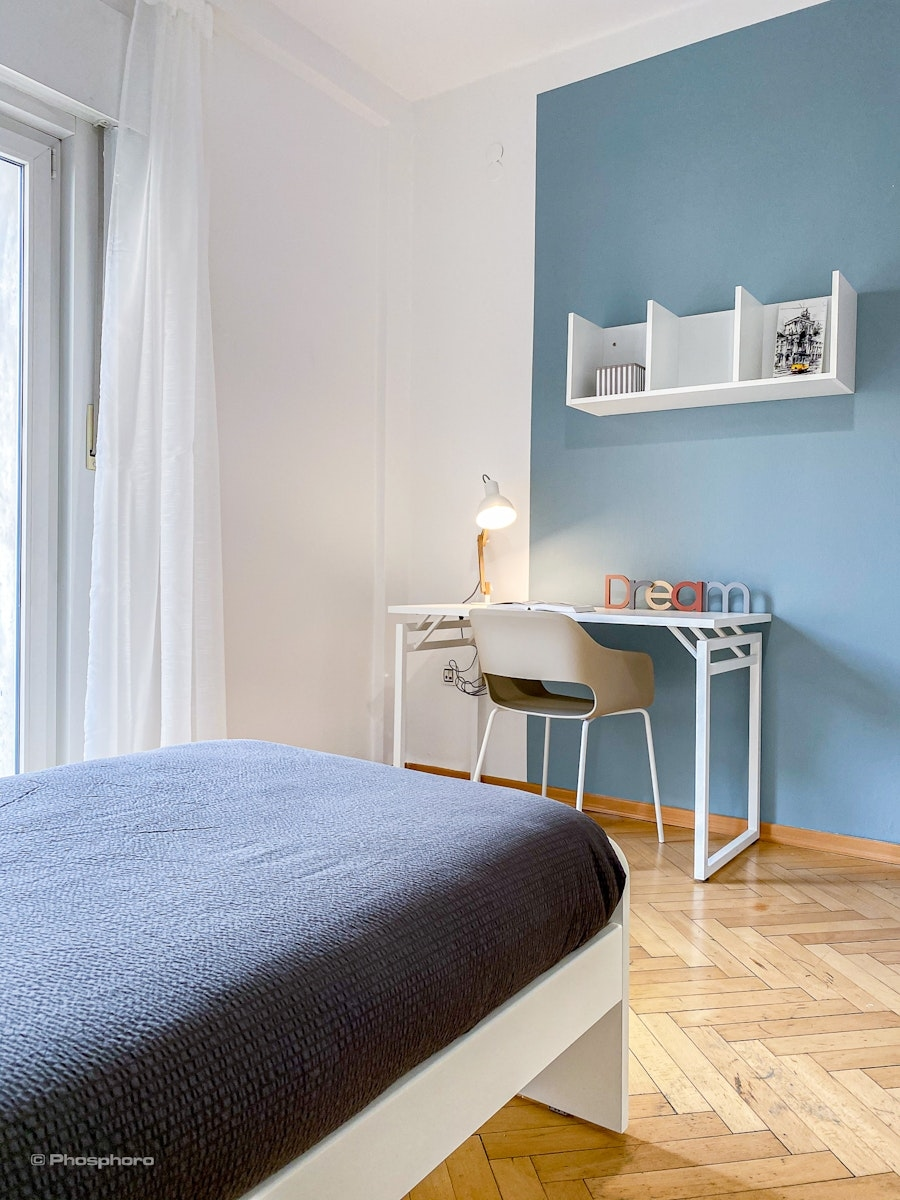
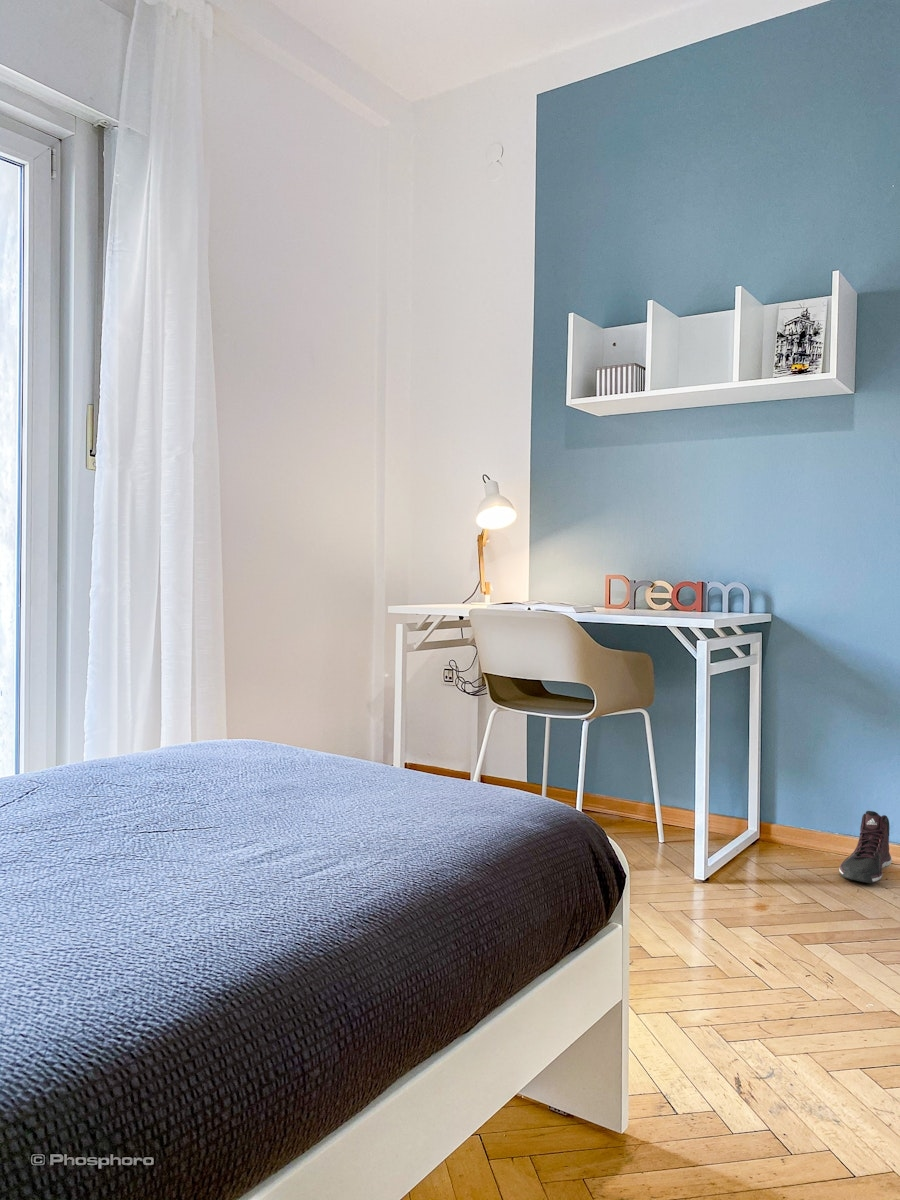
+ sneaker (865, 842)
